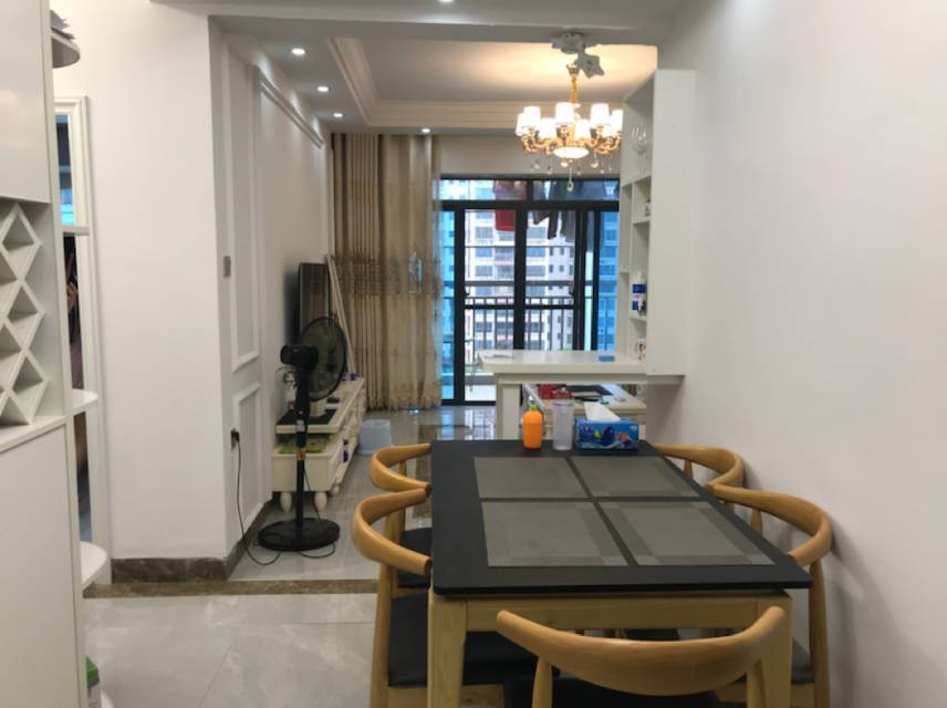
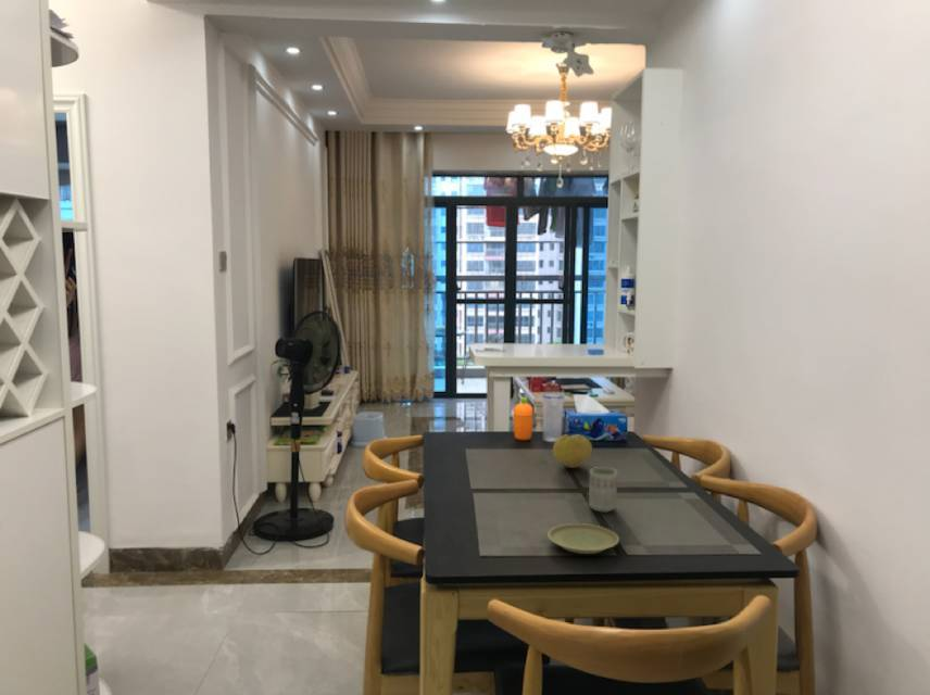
+ cup (602, 490)
+ plate (582, 540)
+ fruit (571, 451)
